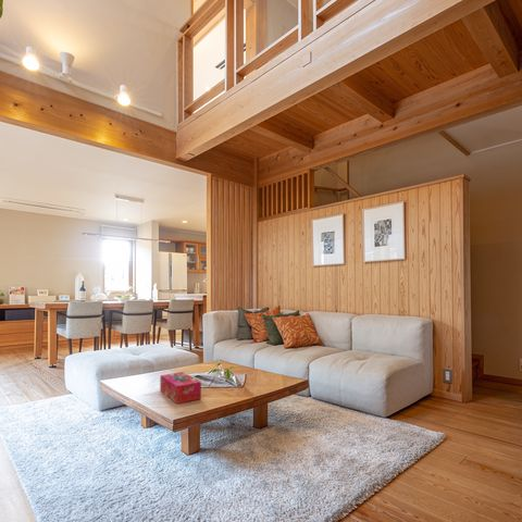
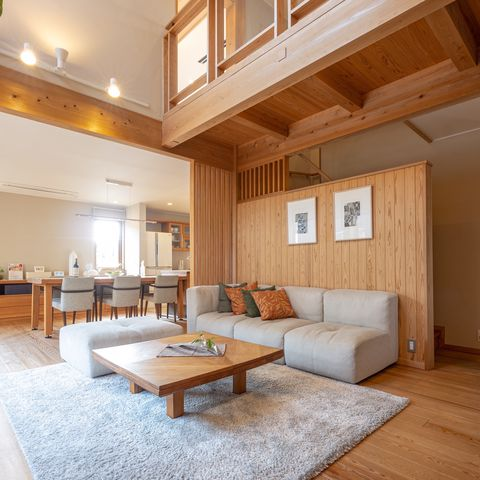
- tissue box (179, 386)
